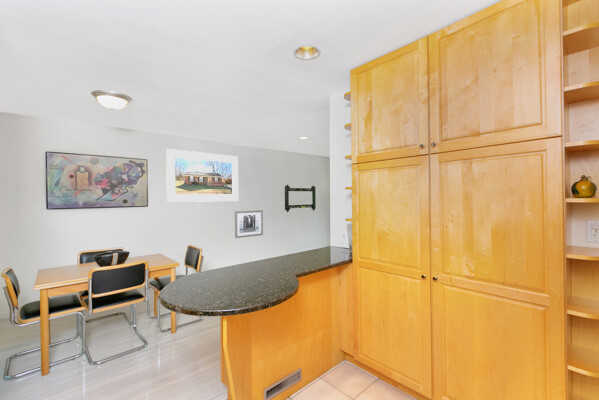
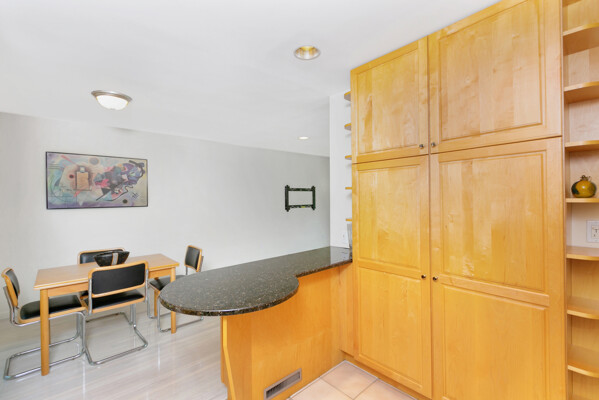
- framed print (205, 177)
- wall art (249, 223)
